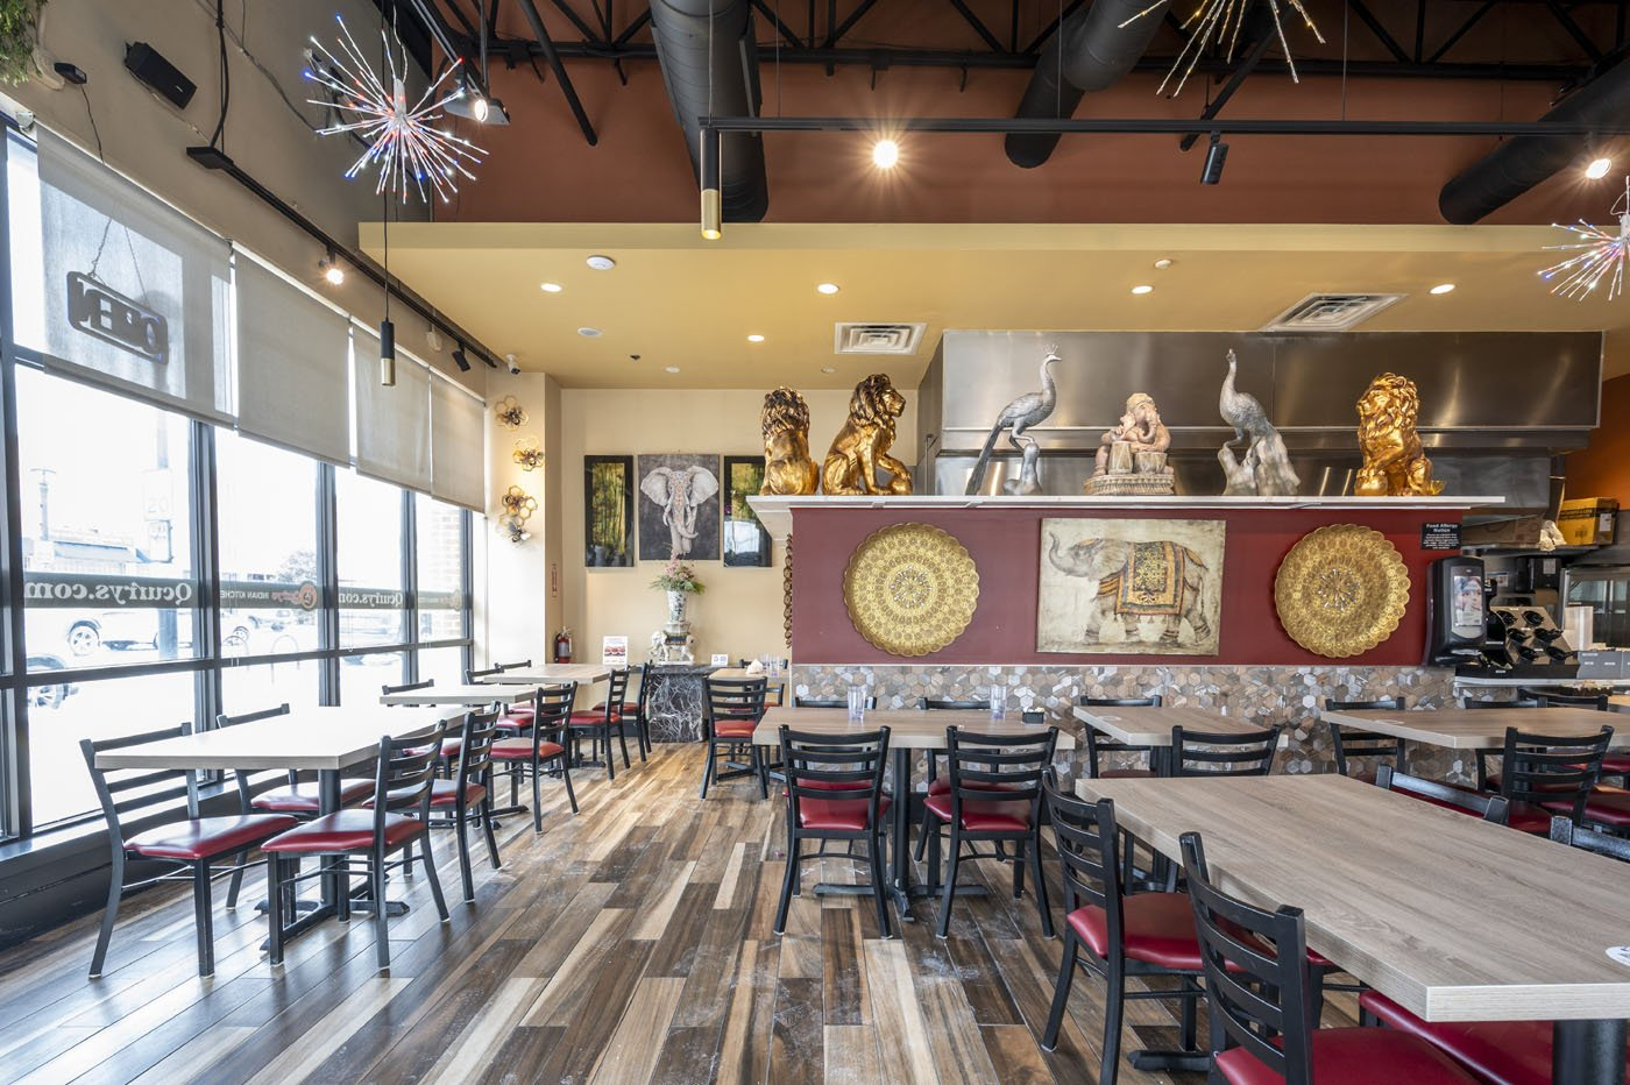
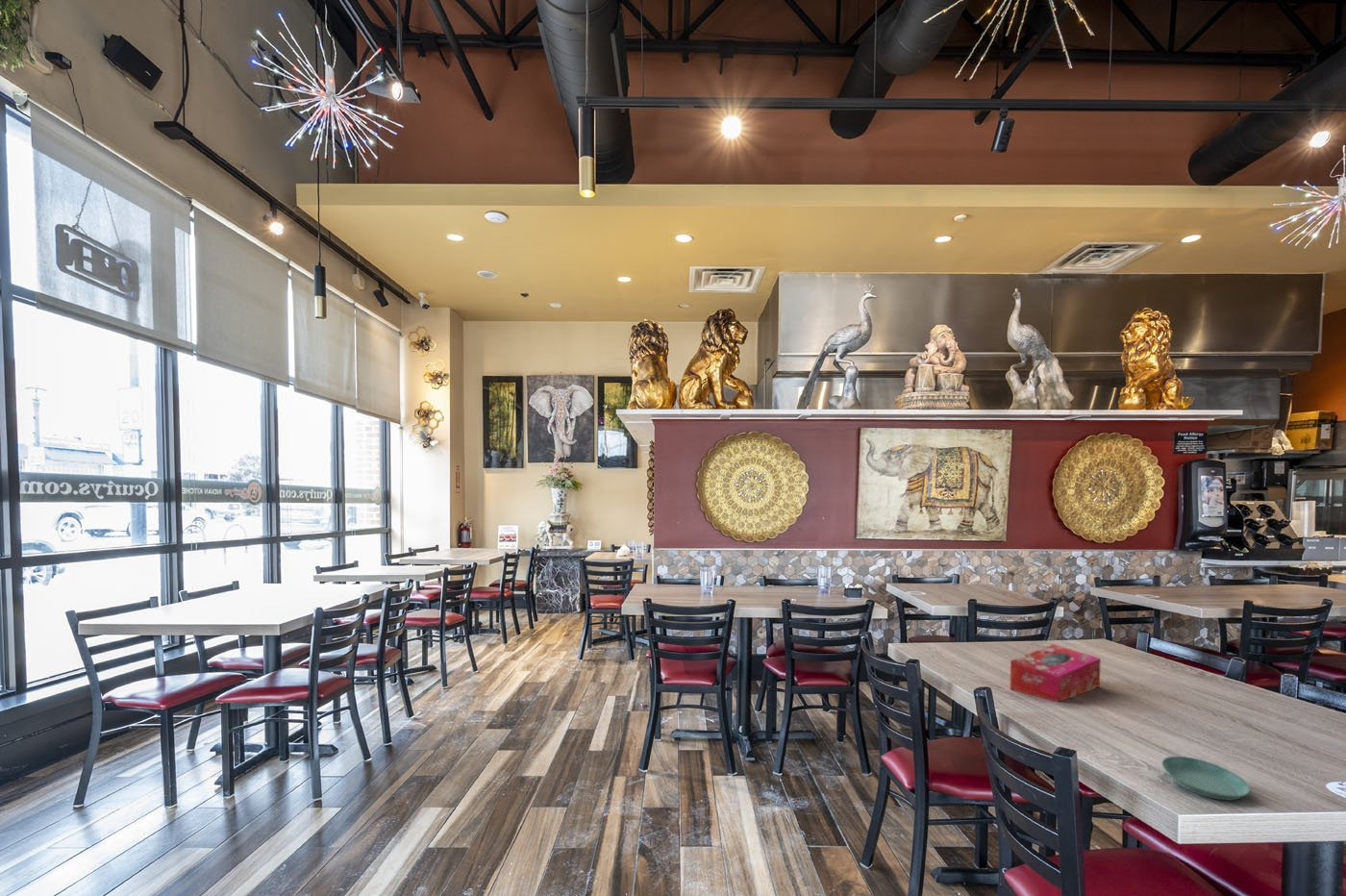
+ tissue box (1055, 673)
+ saucer (1204, 780)
